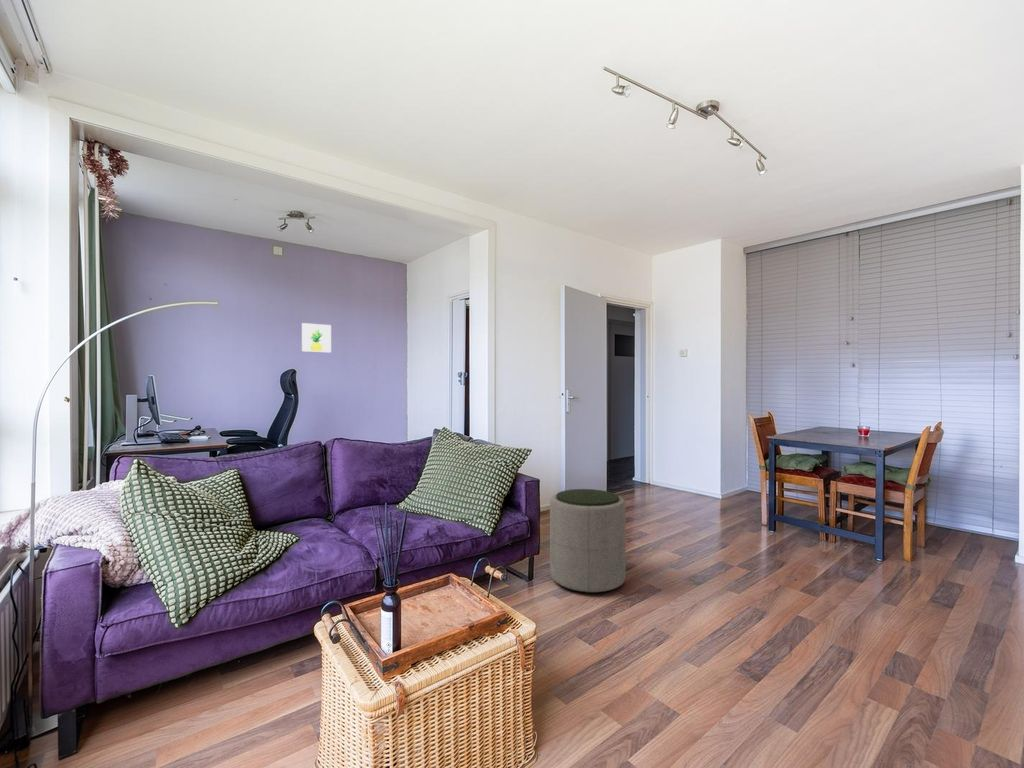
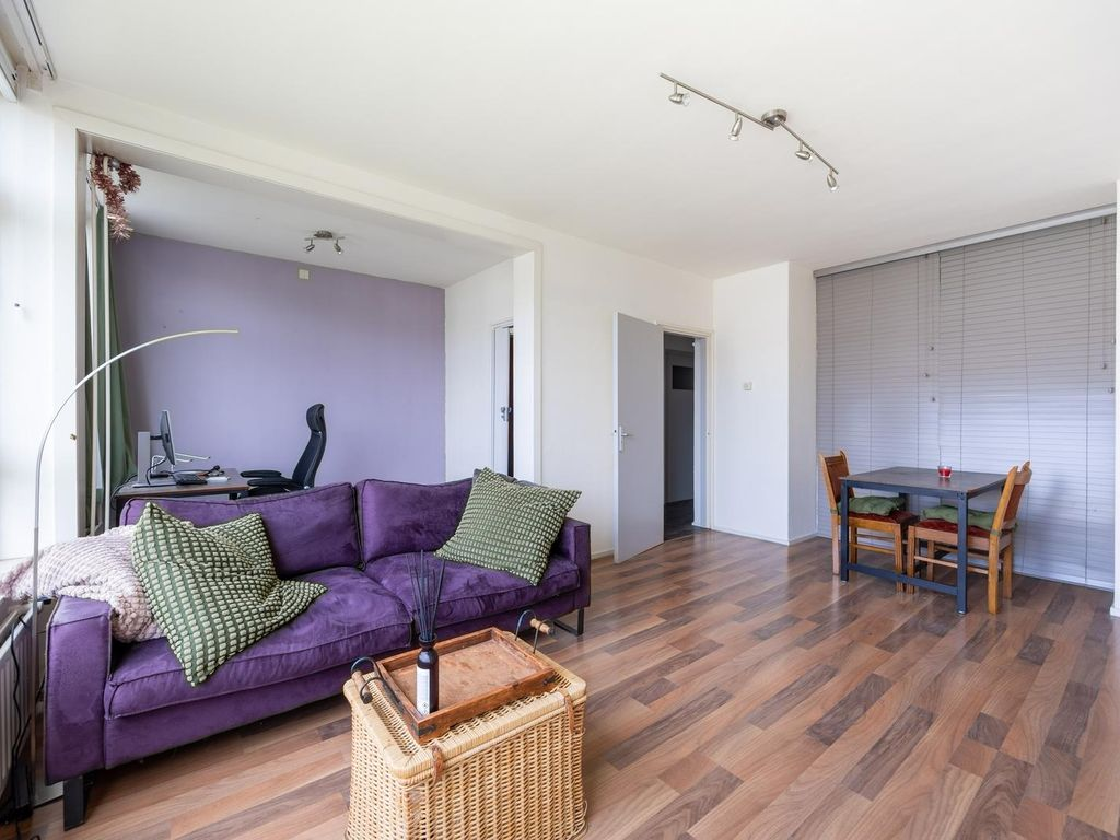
- ottoman (587, 537)
- wall art (316, 338)
